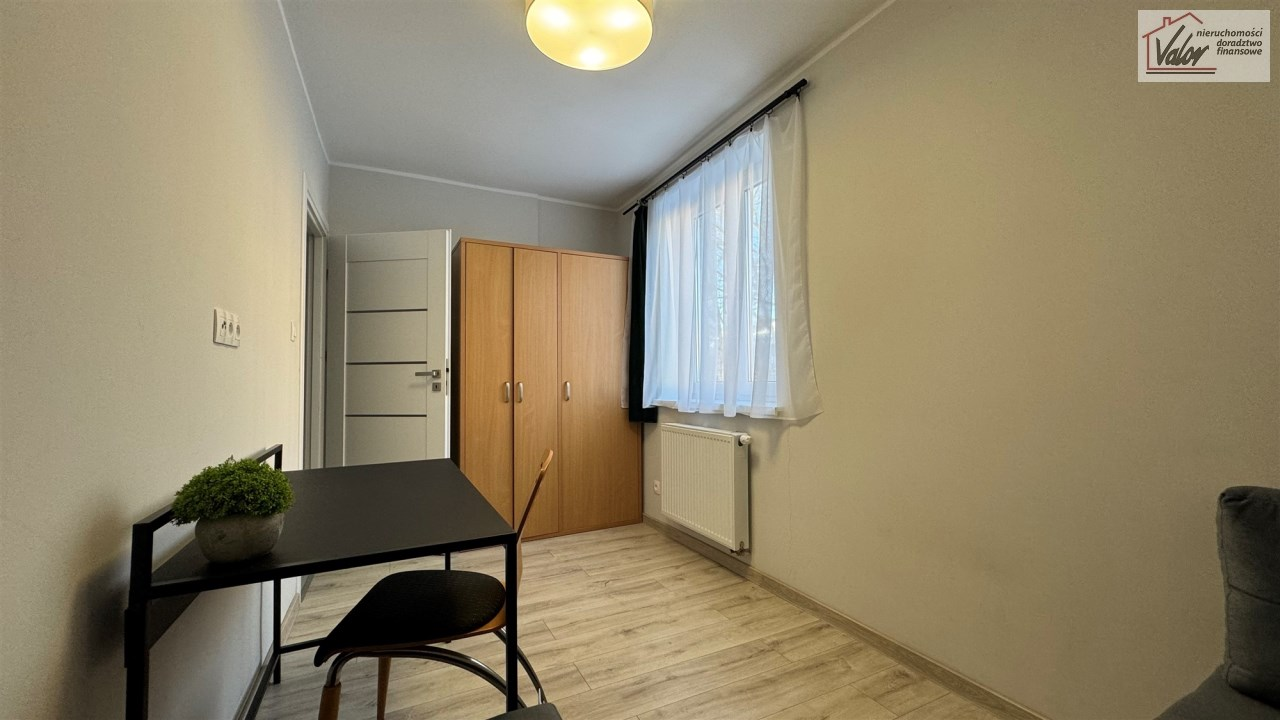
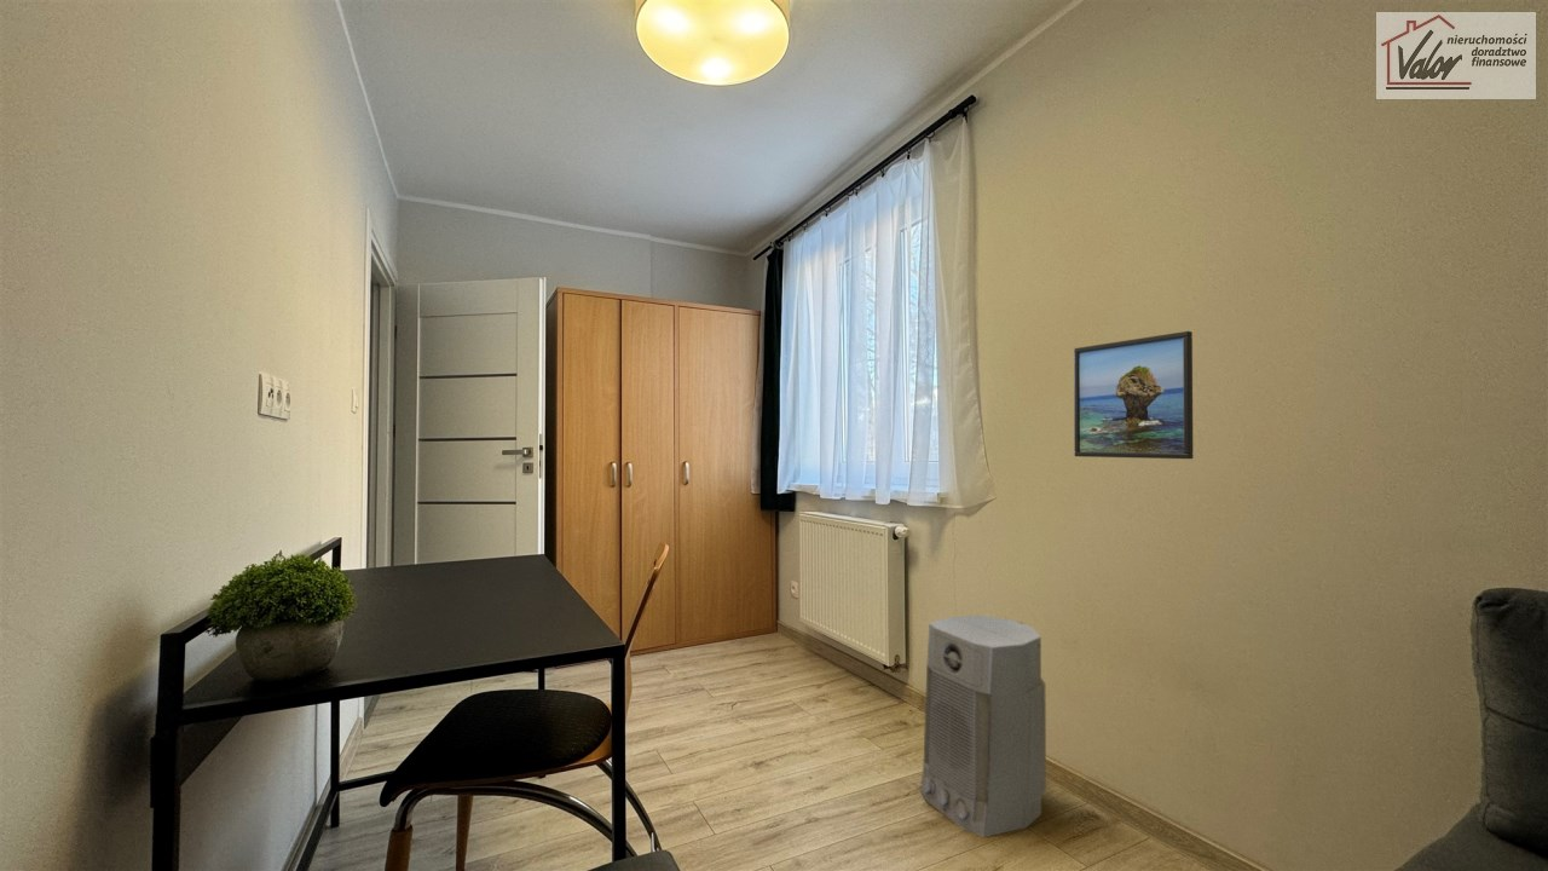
+ air purifier (986, 714)
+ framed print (1128, 398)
